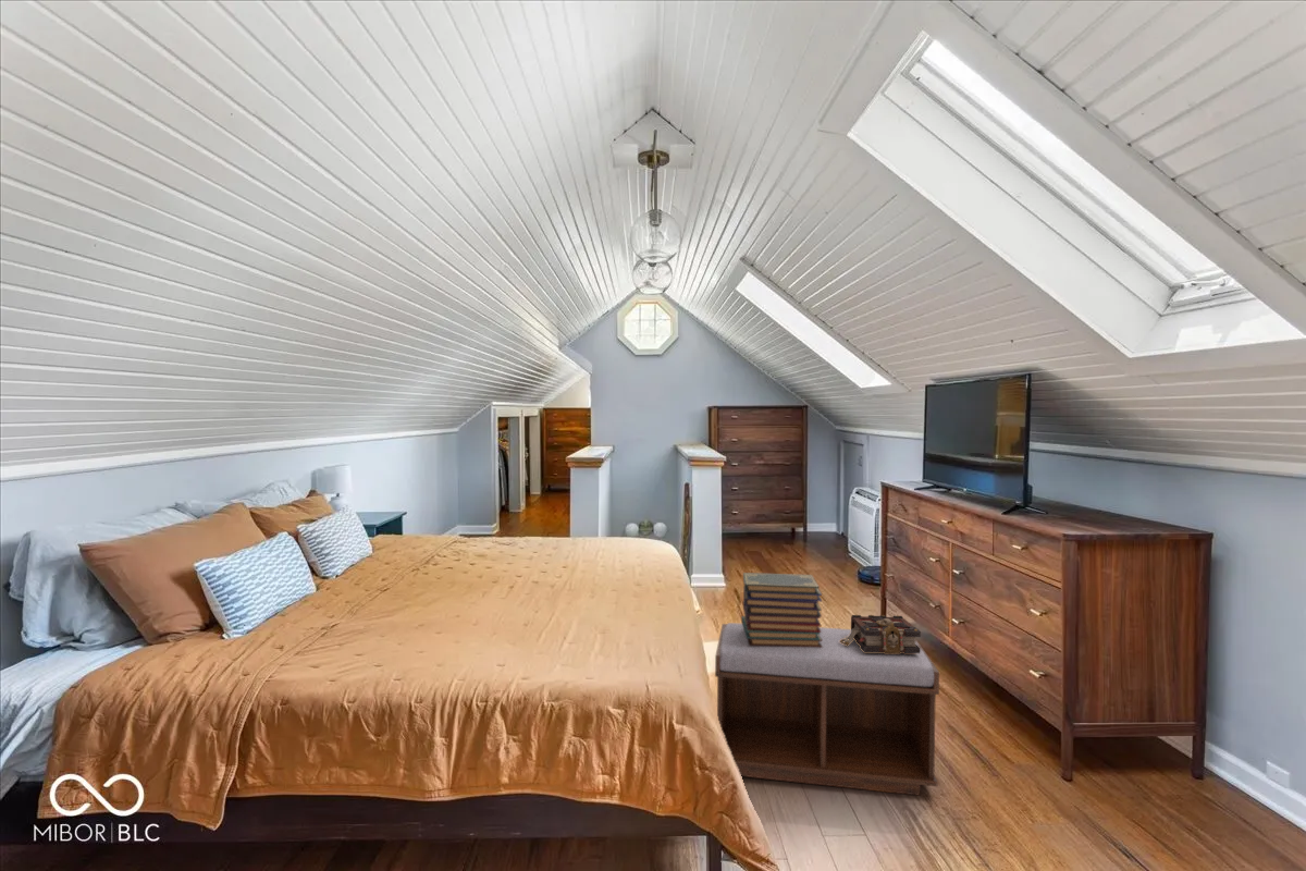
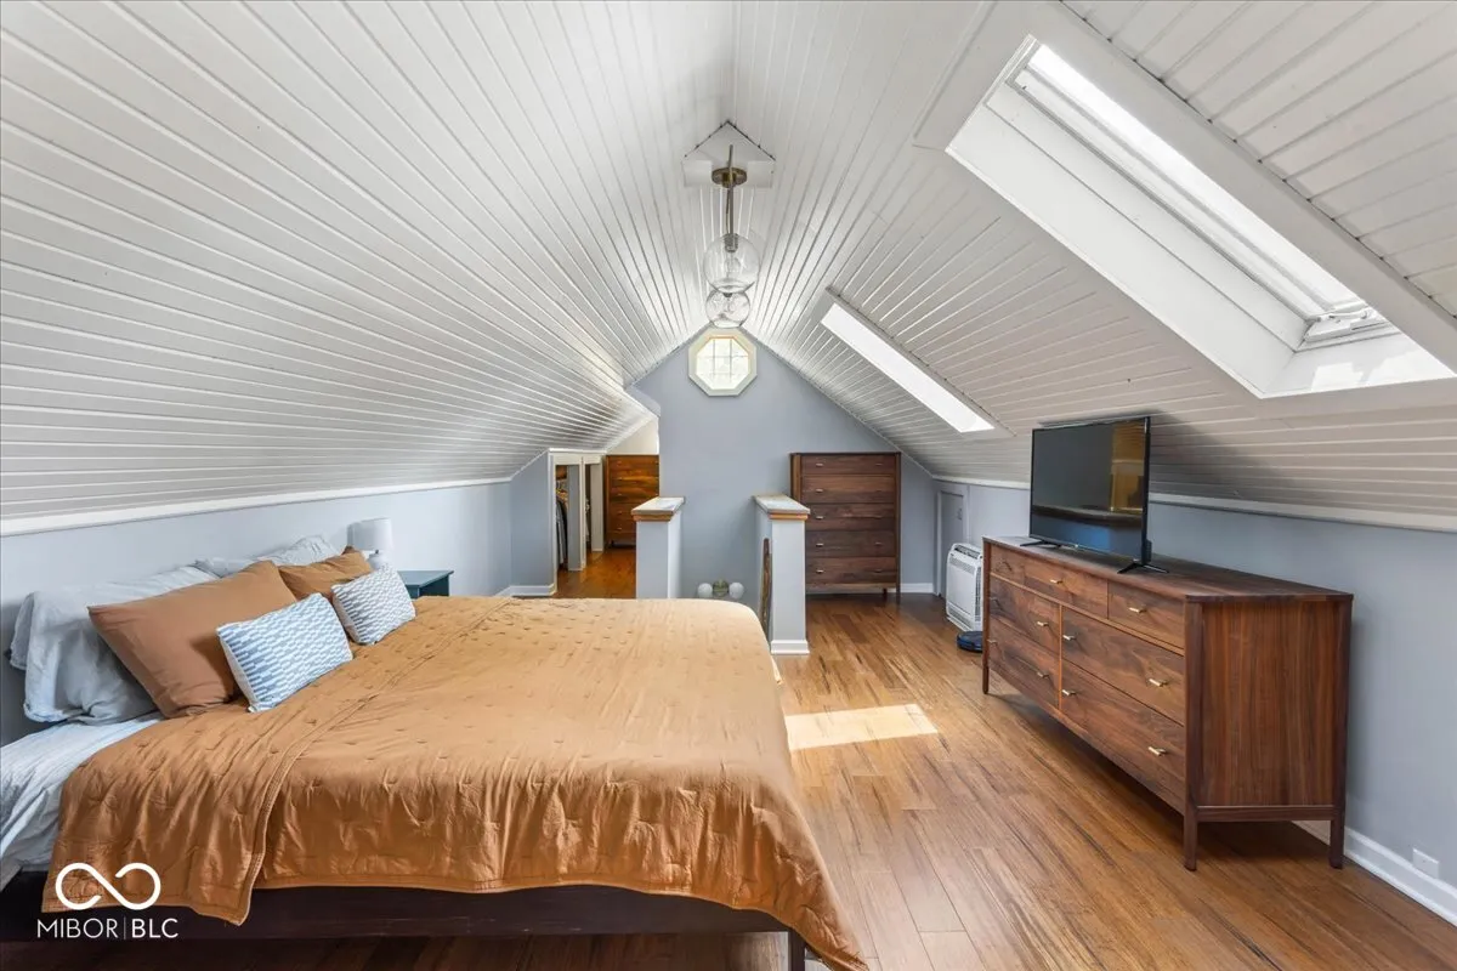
- bench (818, 700)
- spell book (875, 630)
- book stack (779, 609)
